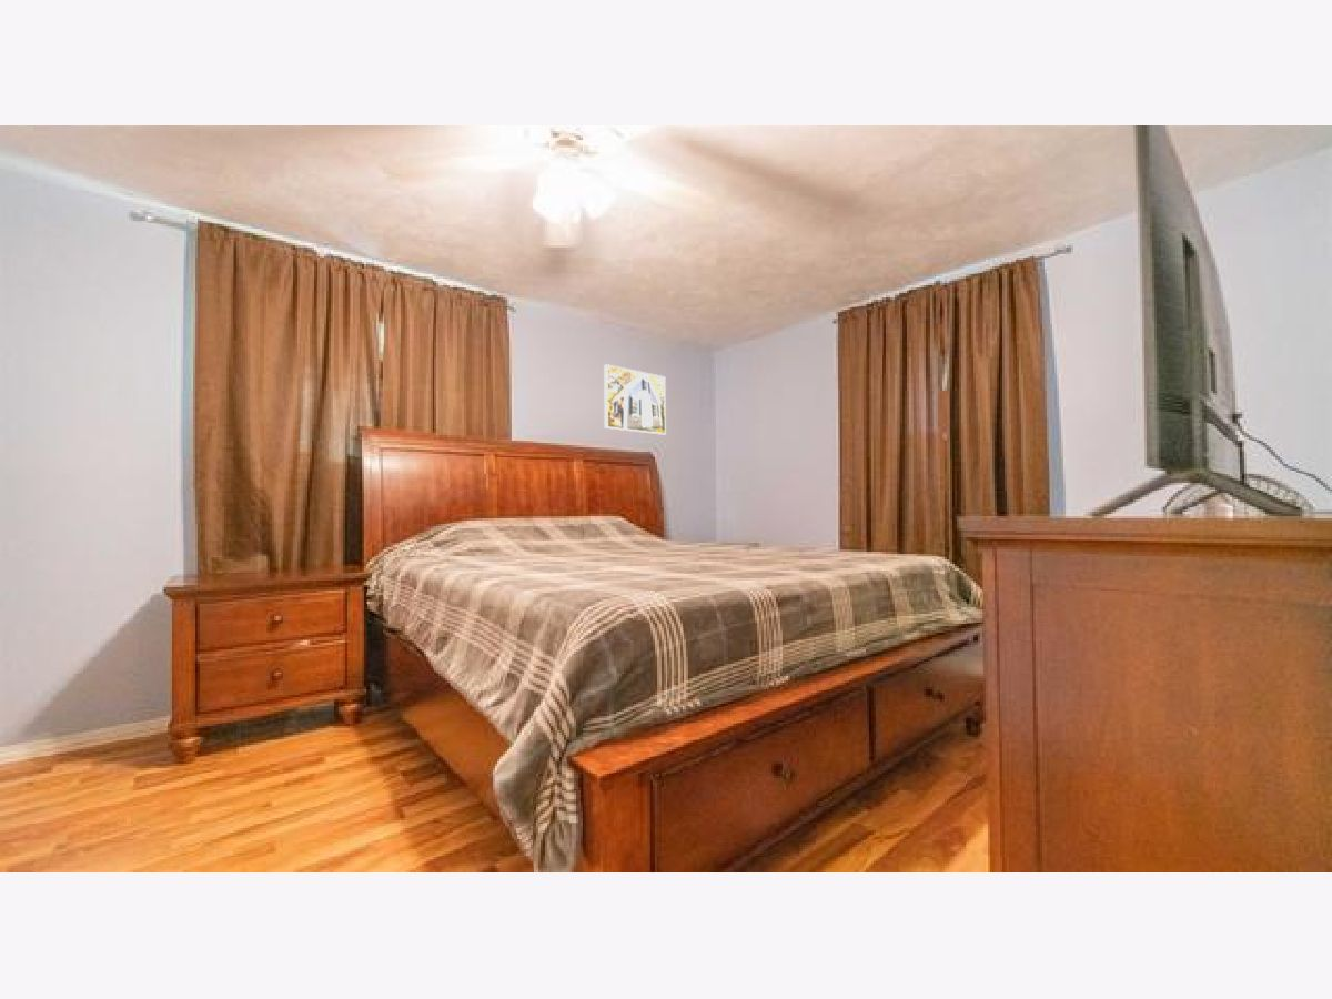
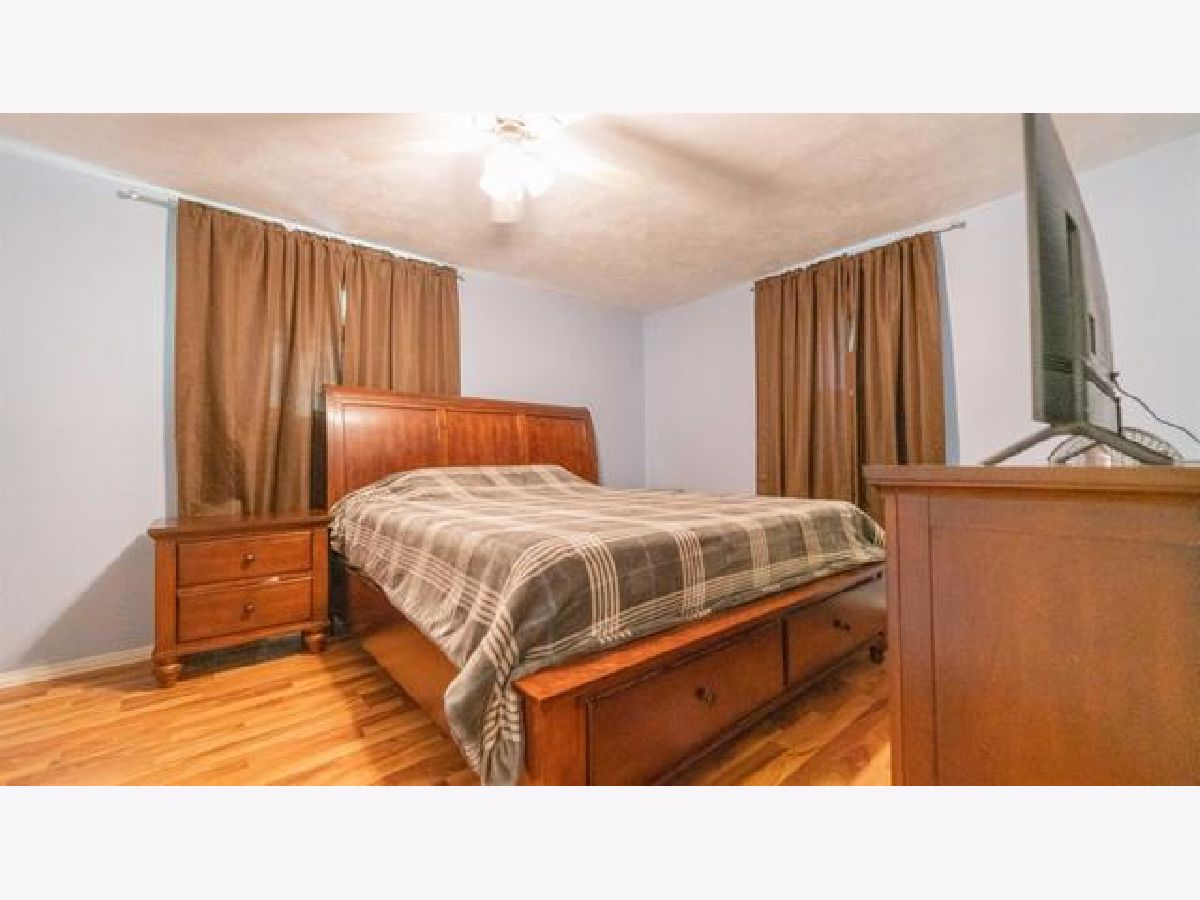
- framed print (636, 401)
